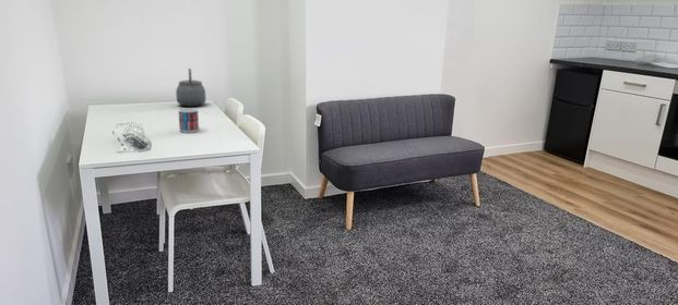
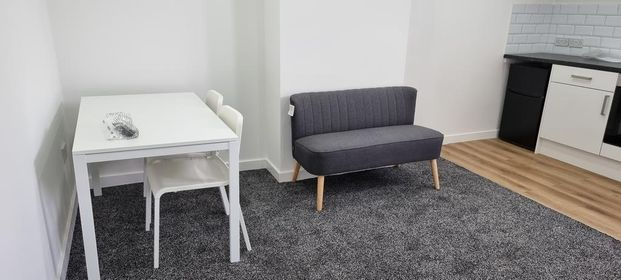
- mug (188, 119)
- tea kettle (190, 86)
